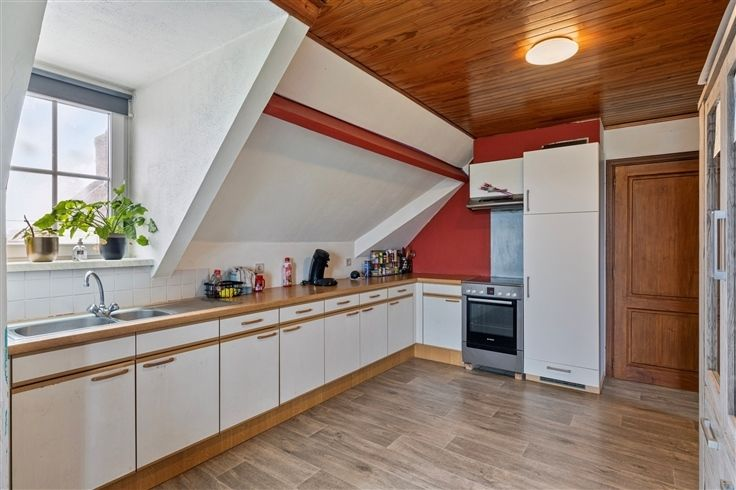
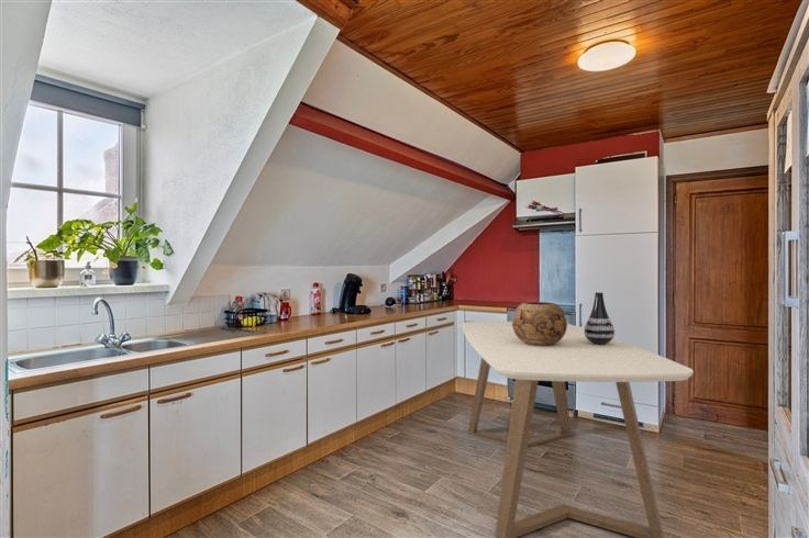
+ vase (599, 317)
+ dining table (533, 406)
+ decorative bowl (539, 323)
